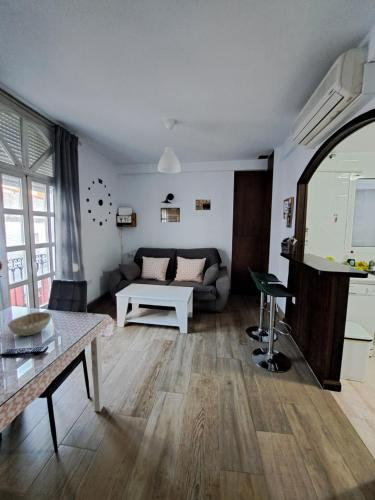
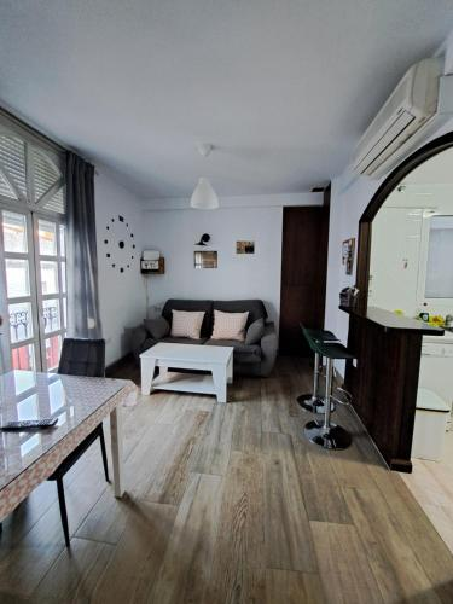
- decorative bowl (31, 325)
